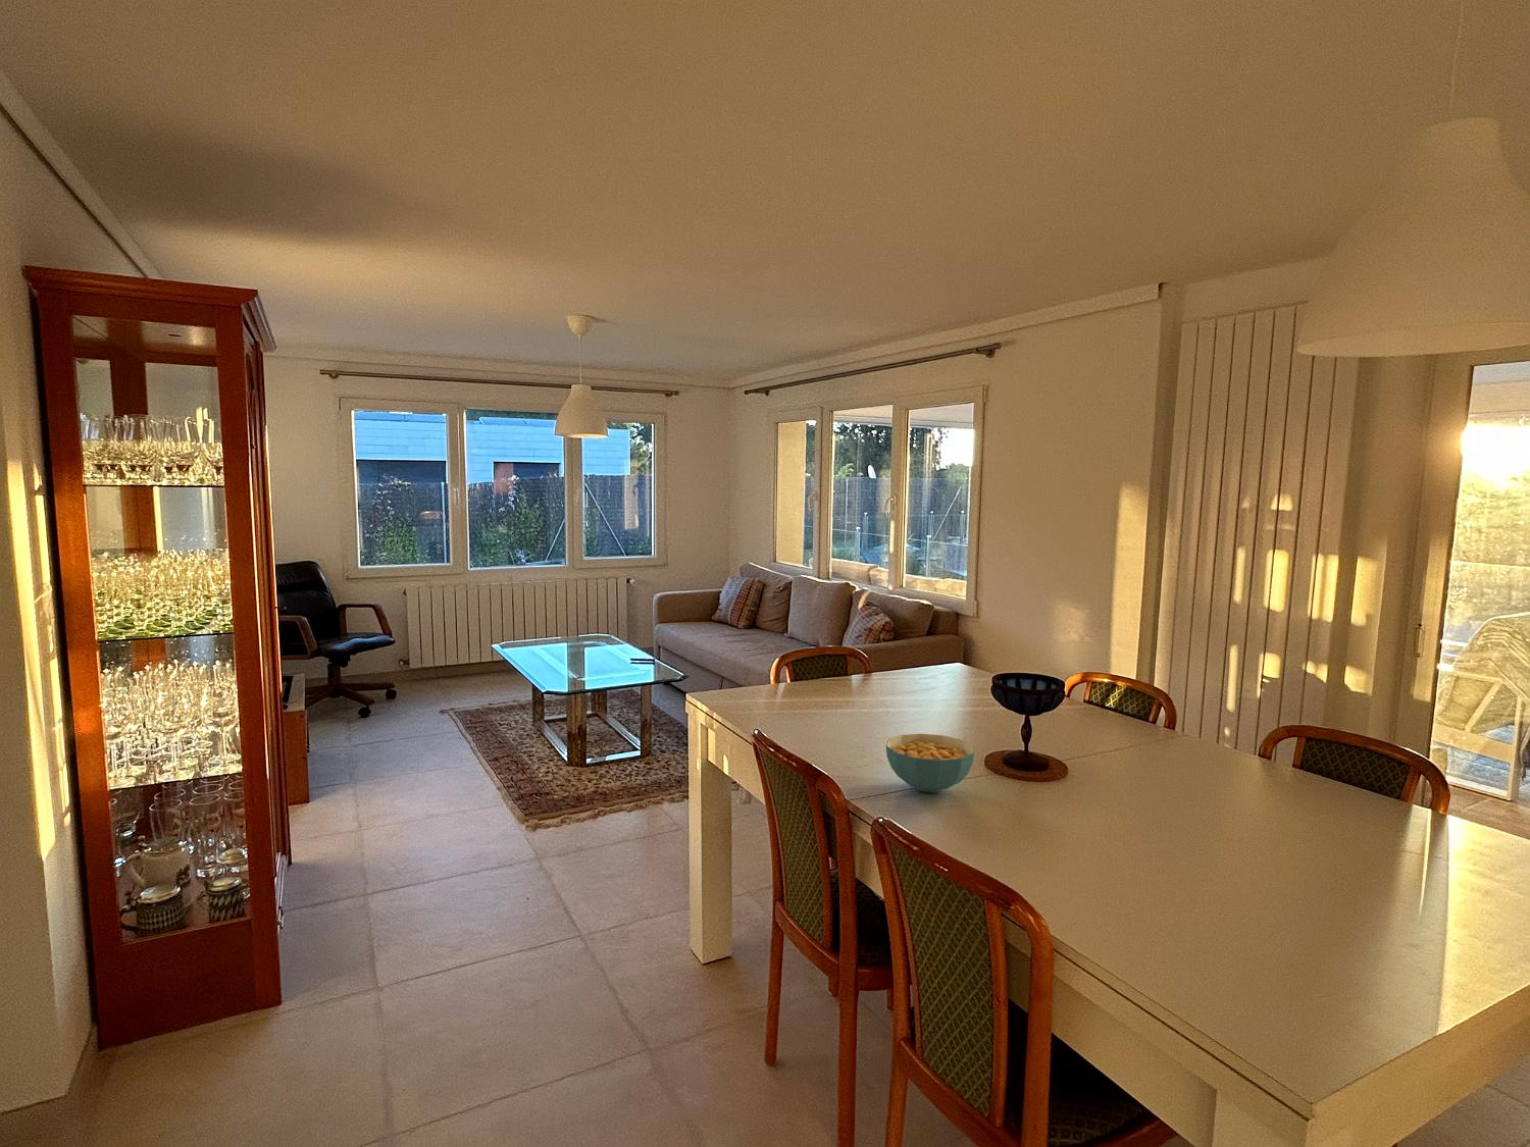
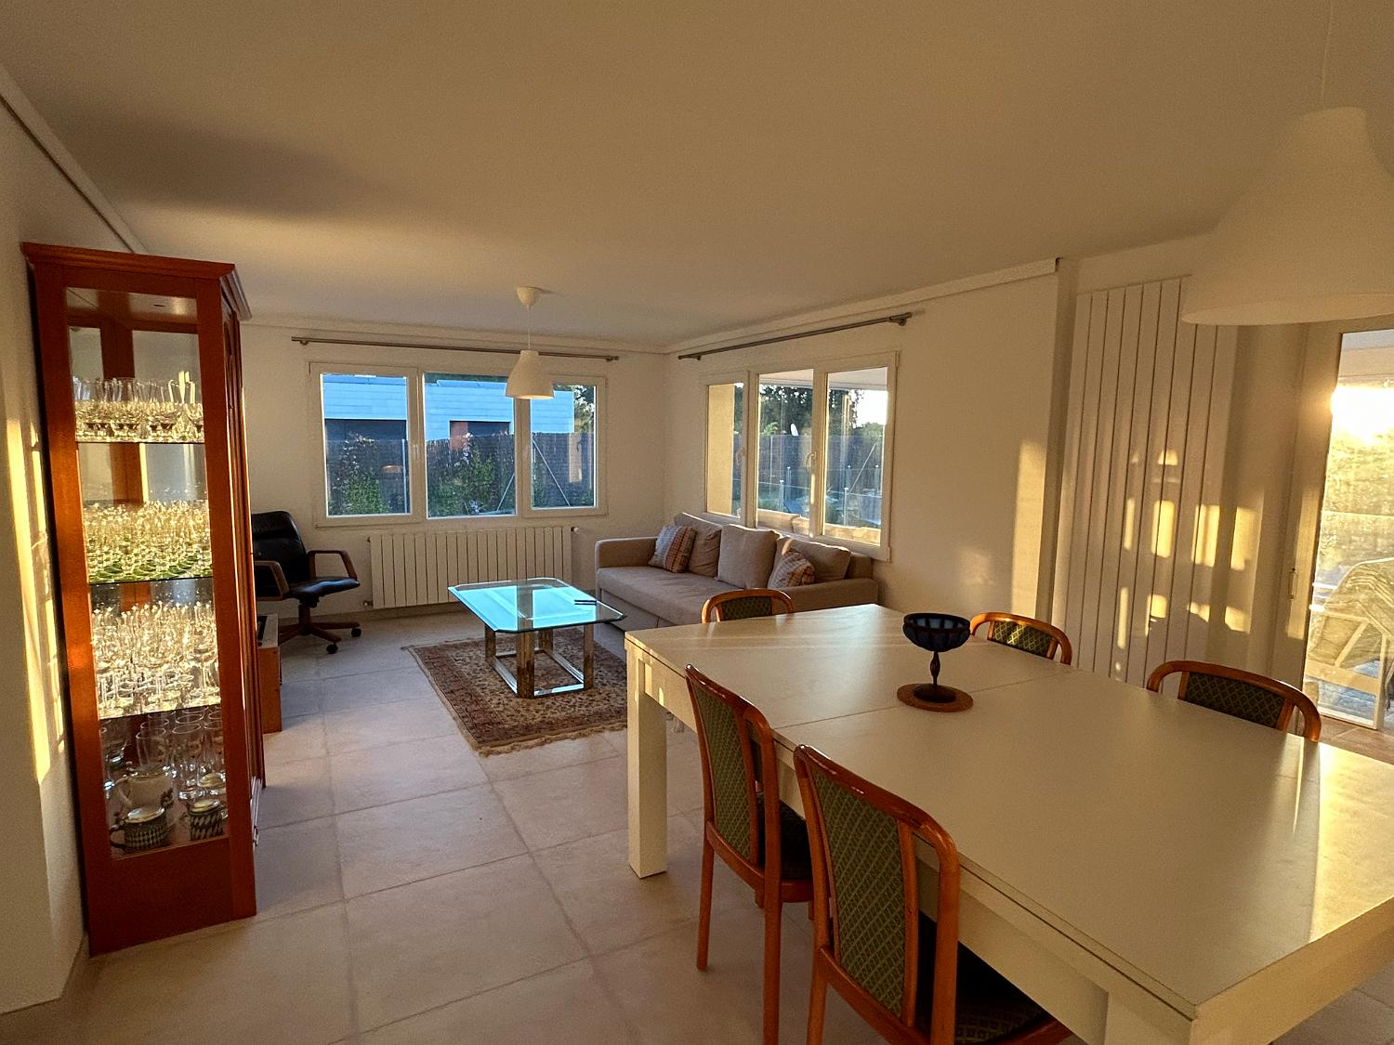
- cereal bowl (929, 766)
